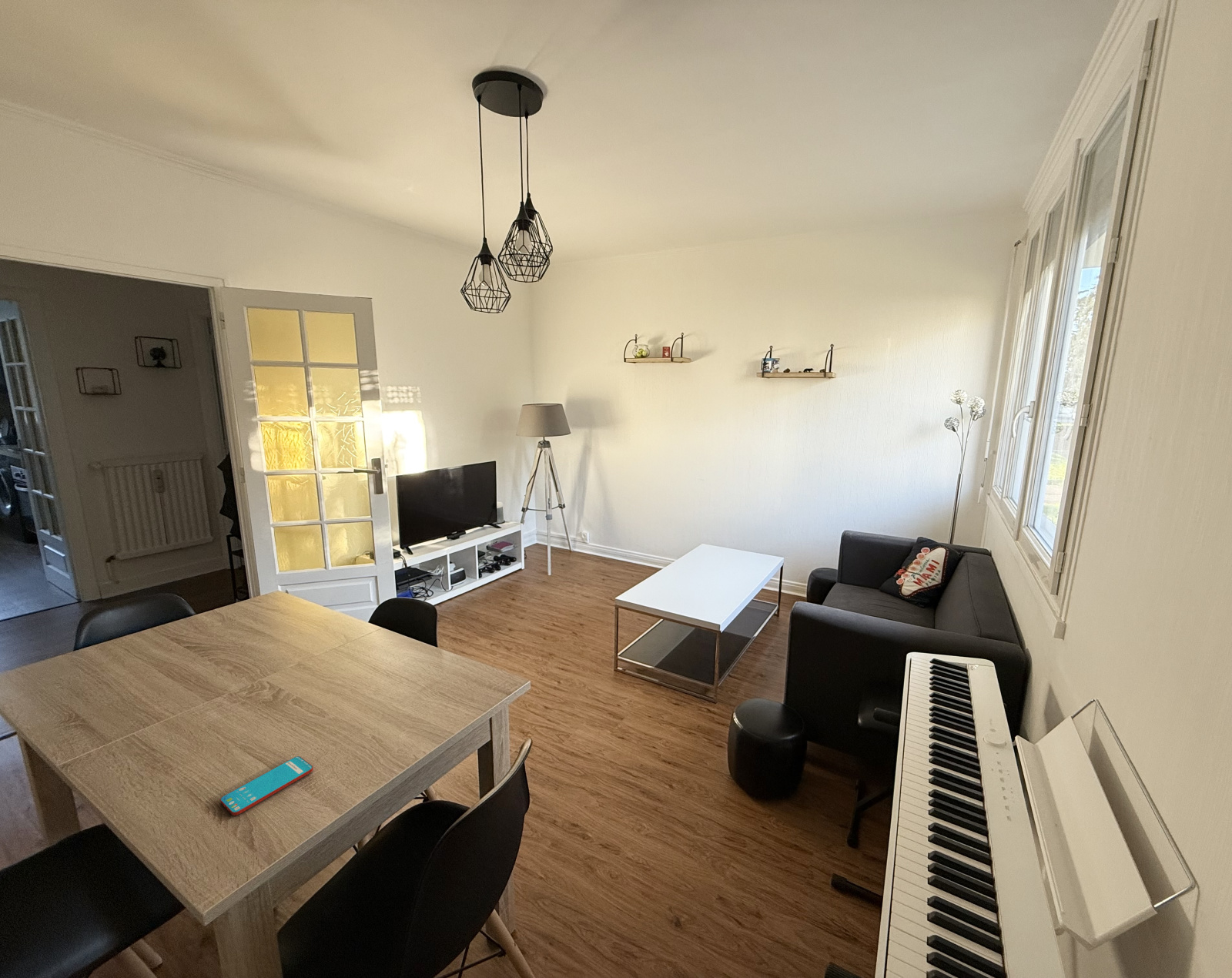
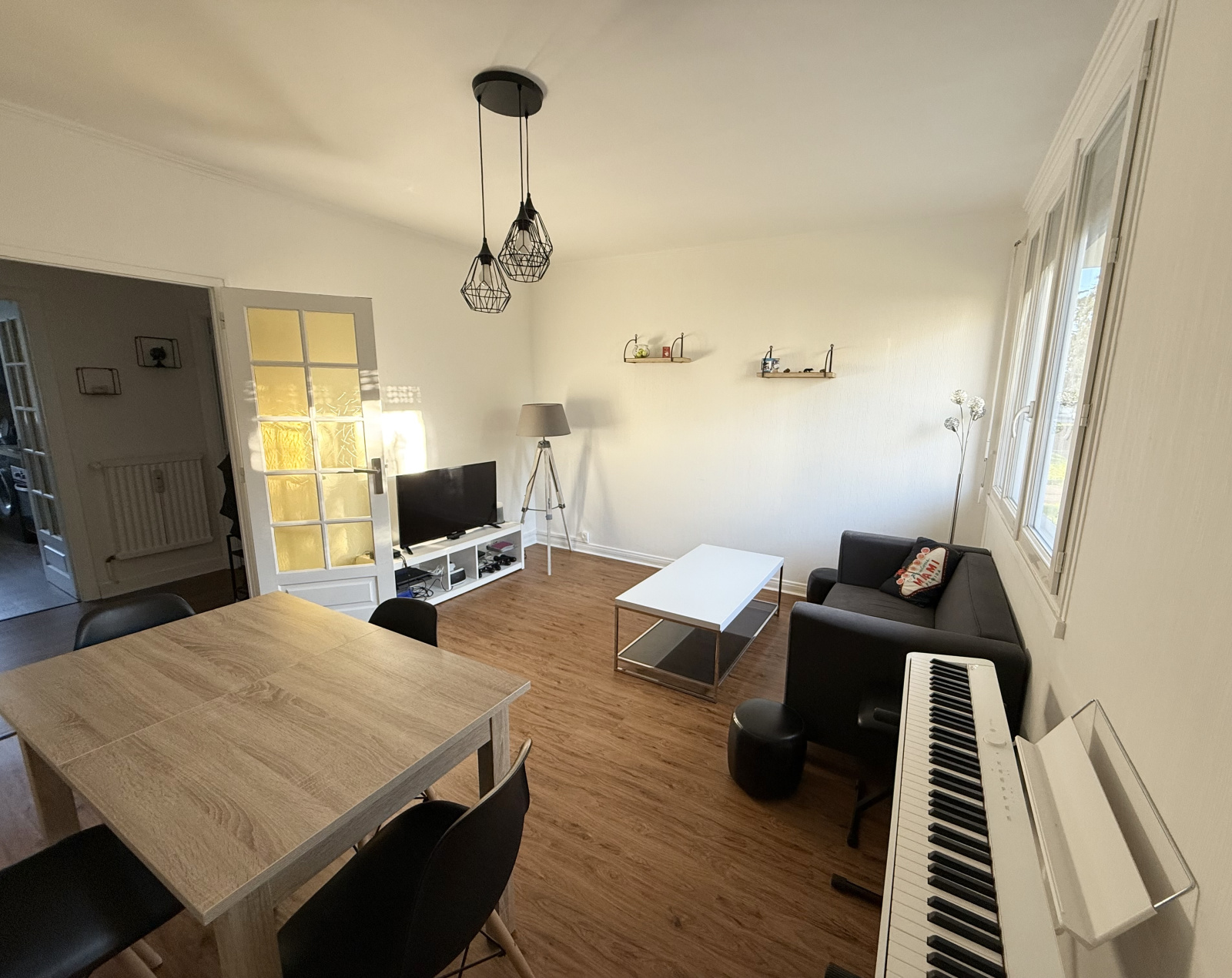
- smartphone (268, 783)
